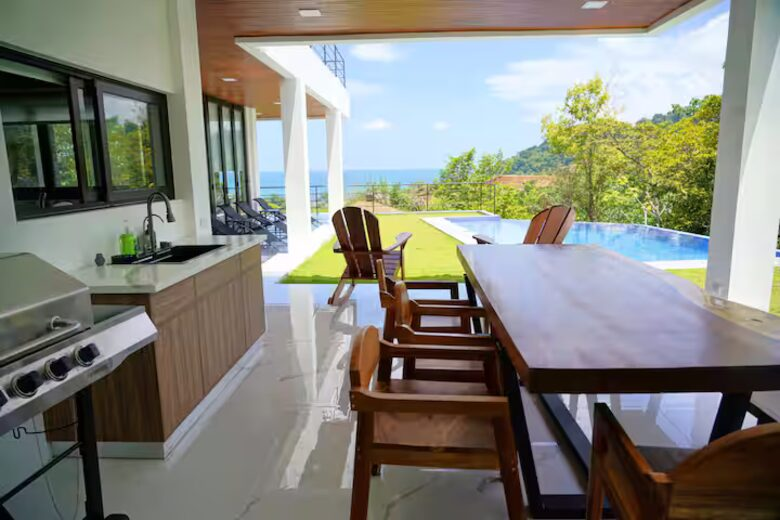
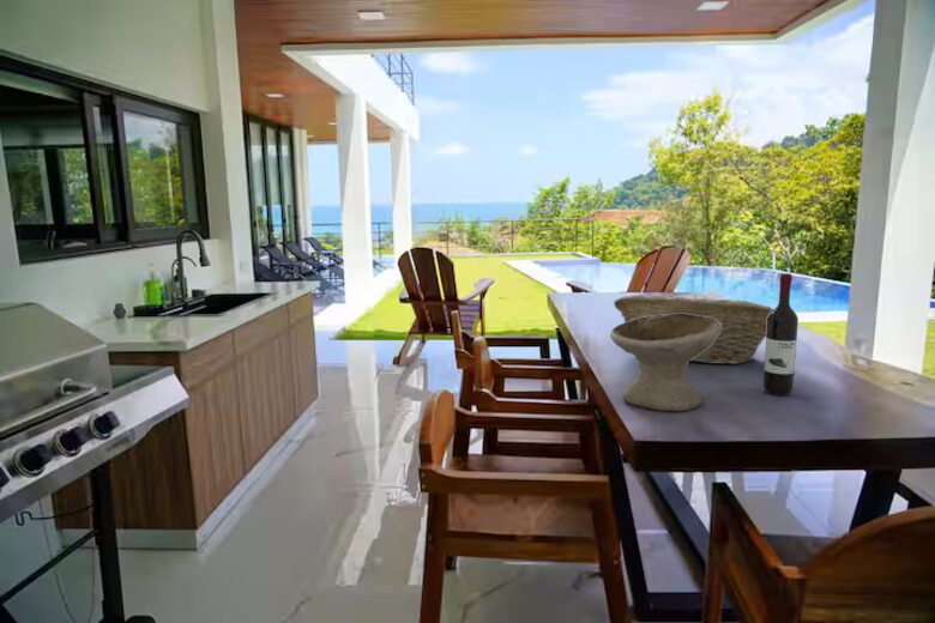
+ wine bottle (782, 333)
+ bowl (662, 359)
+ fruit basket (695, 315)
